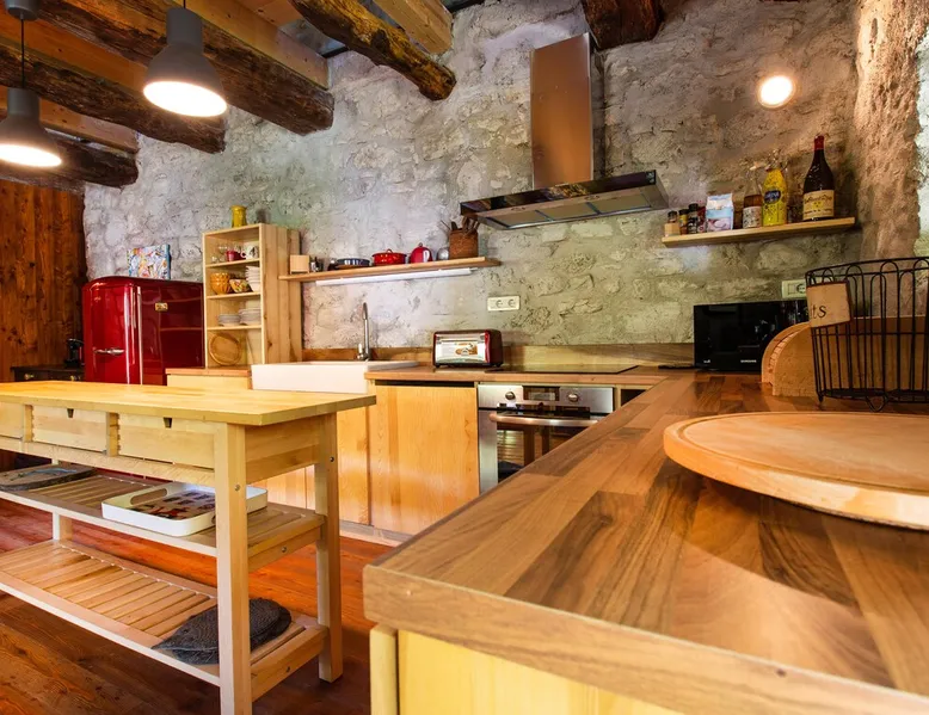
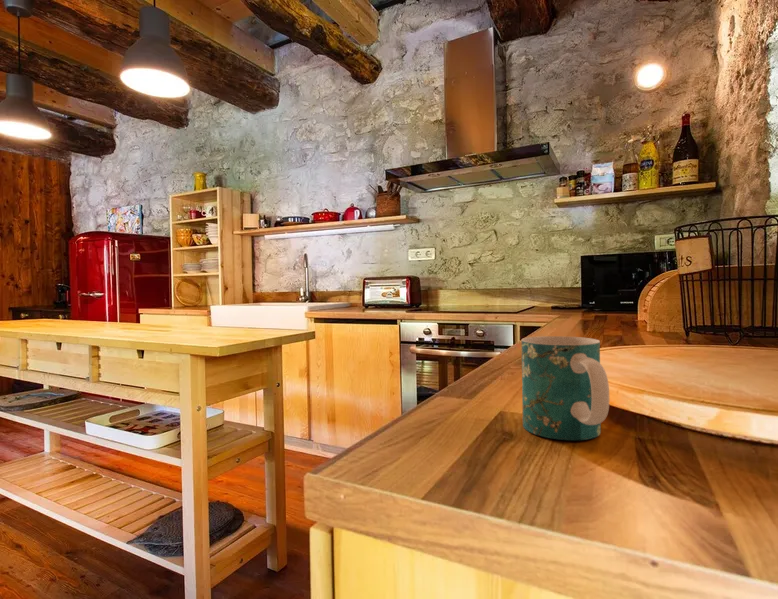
+ mug (568, 387)
